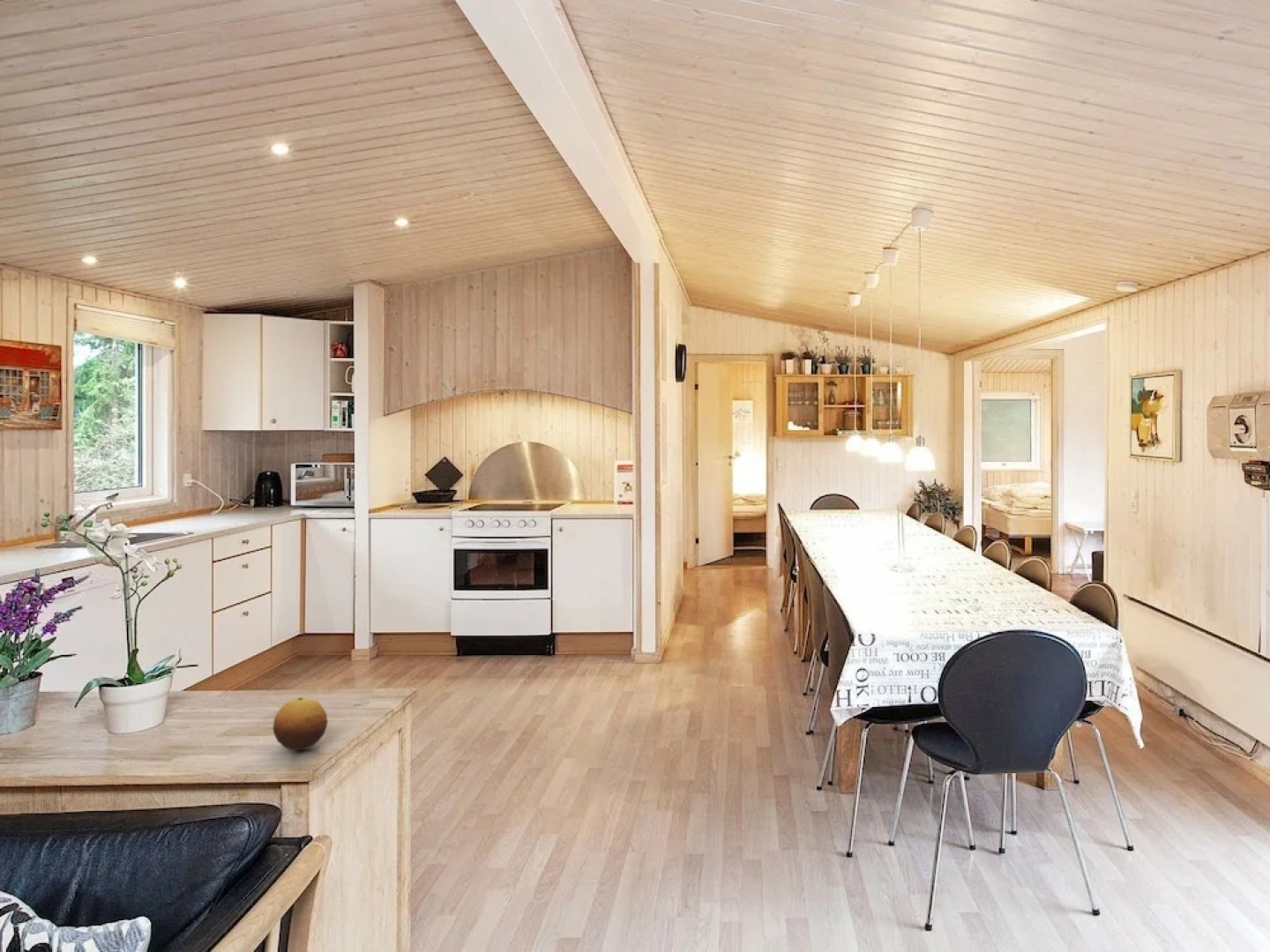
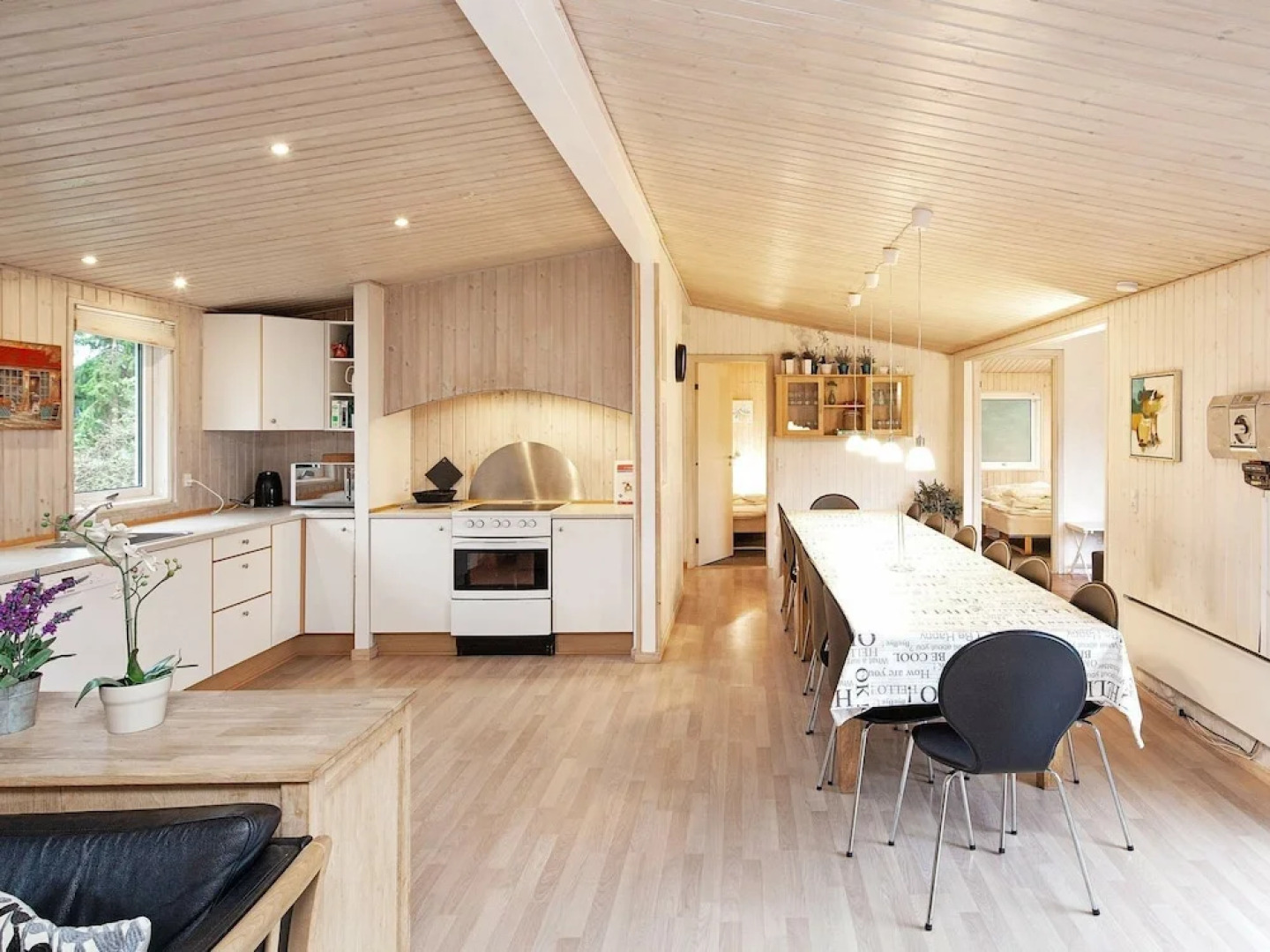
- fruit (300, 723)
